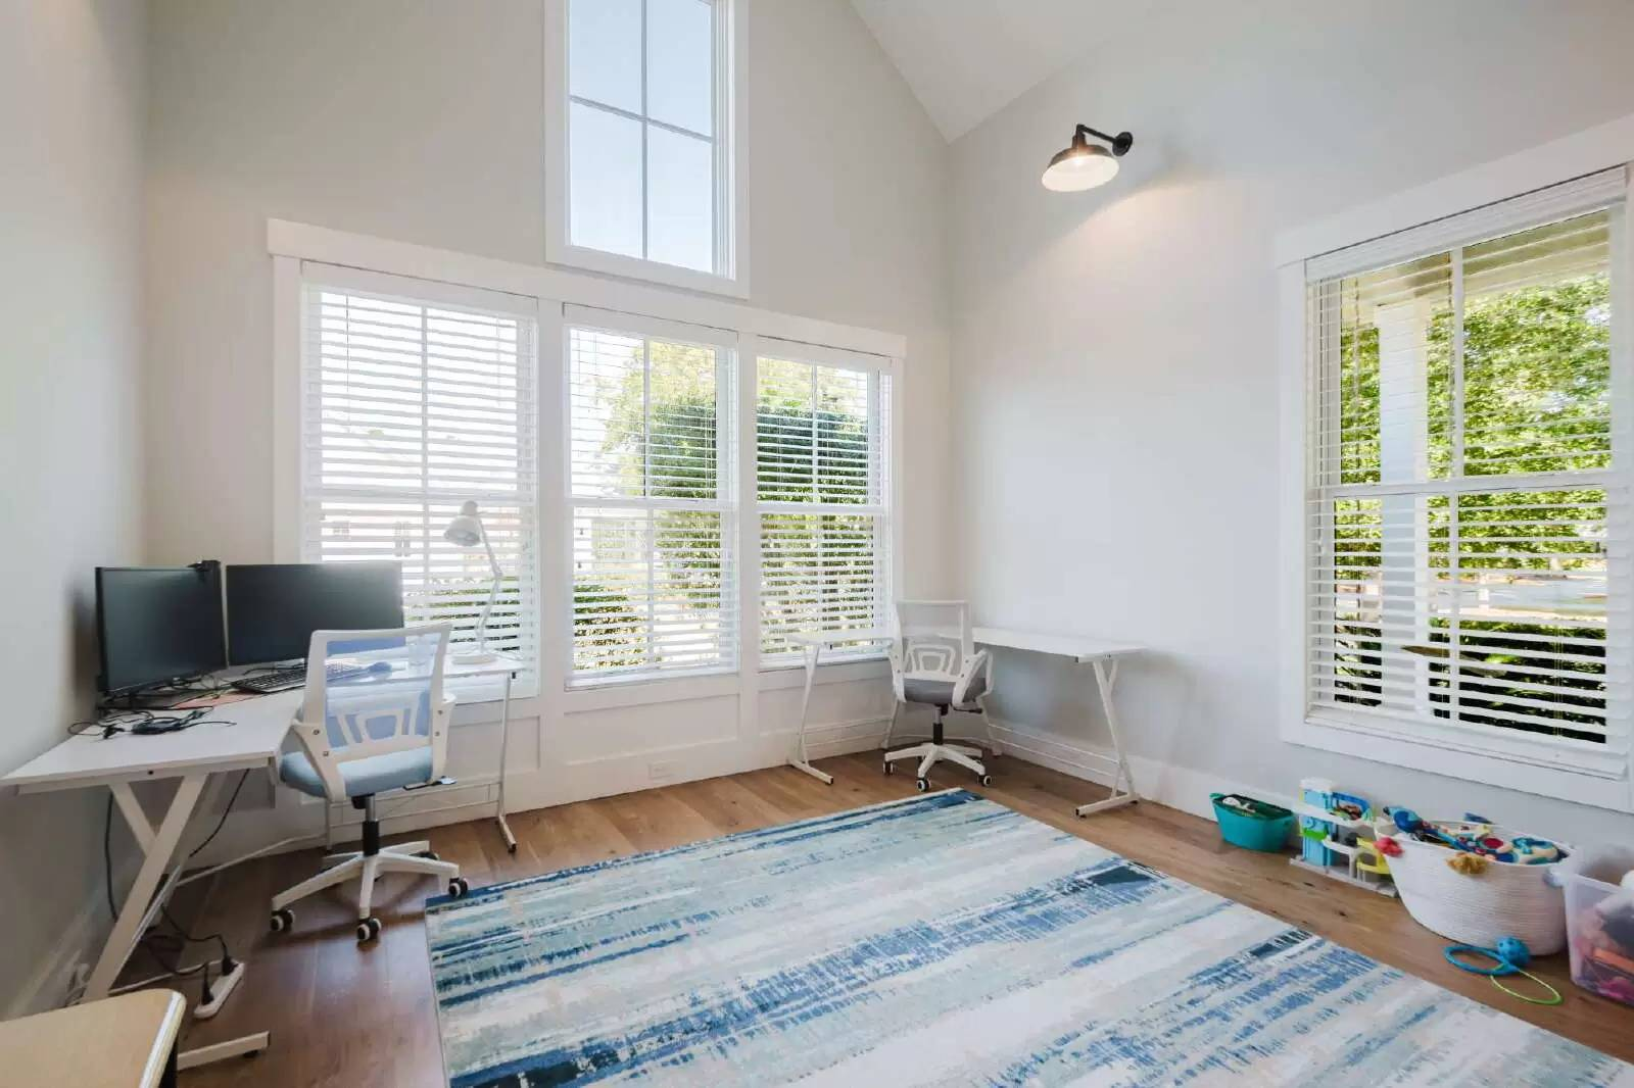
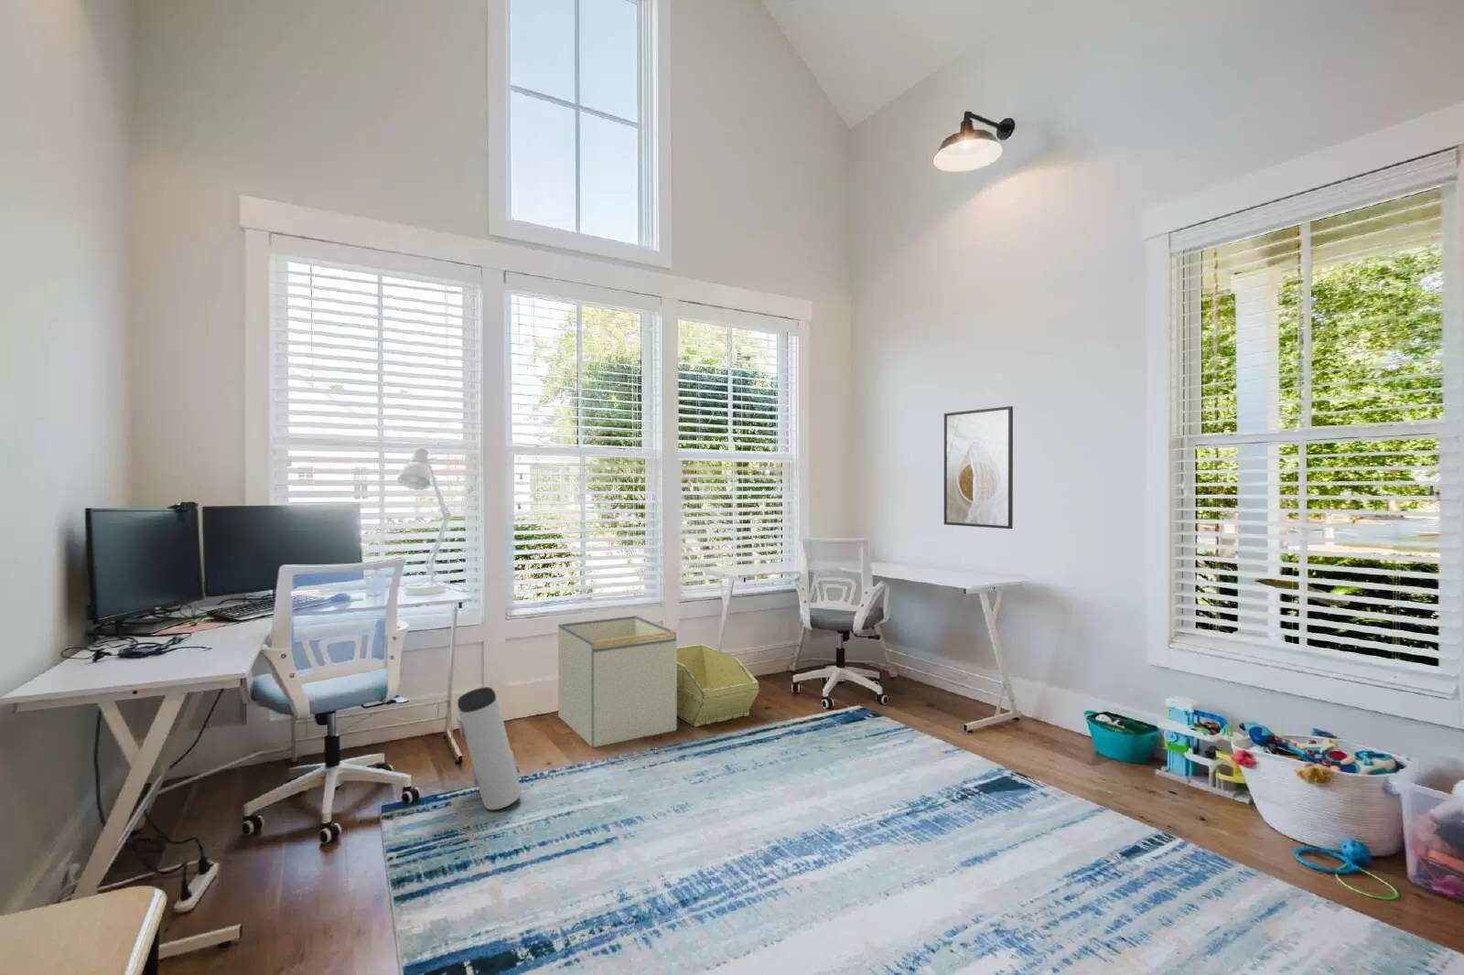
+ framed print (976, 468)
+ air purifier (489, 745)
+ storage bin (616, 675)
+ storage bin (702, 683)
